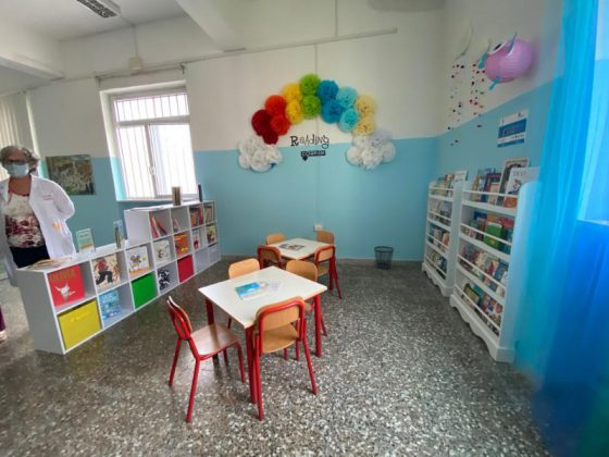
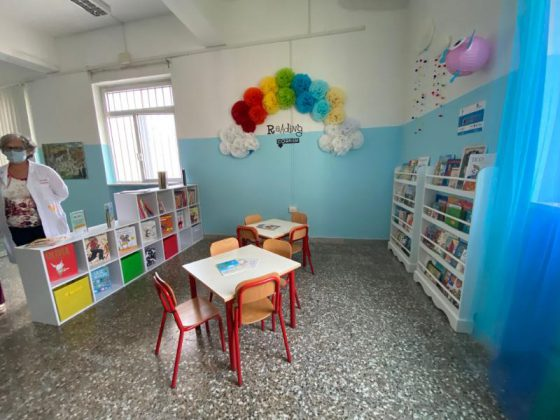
- wastebasket (383, 257)
